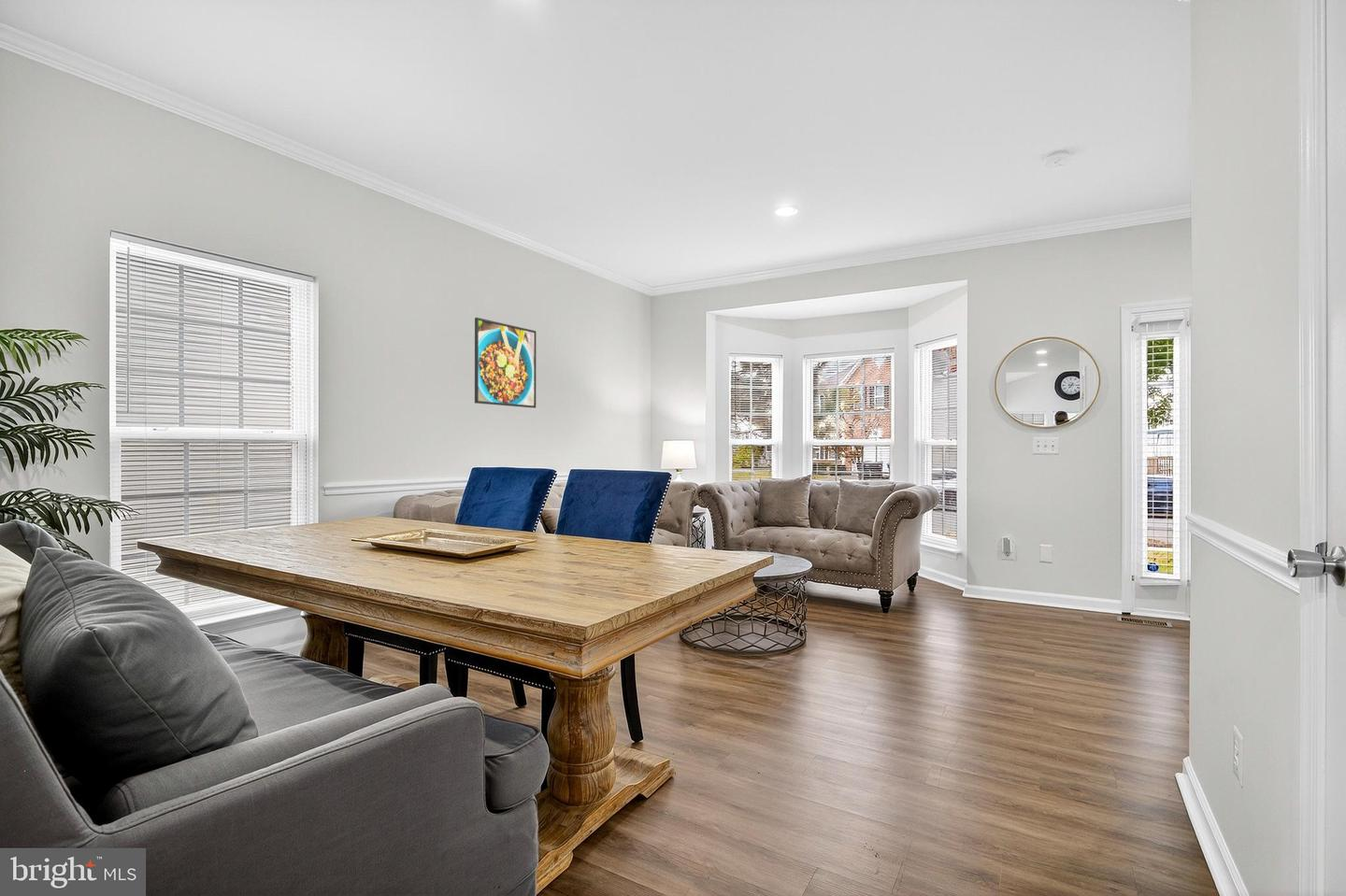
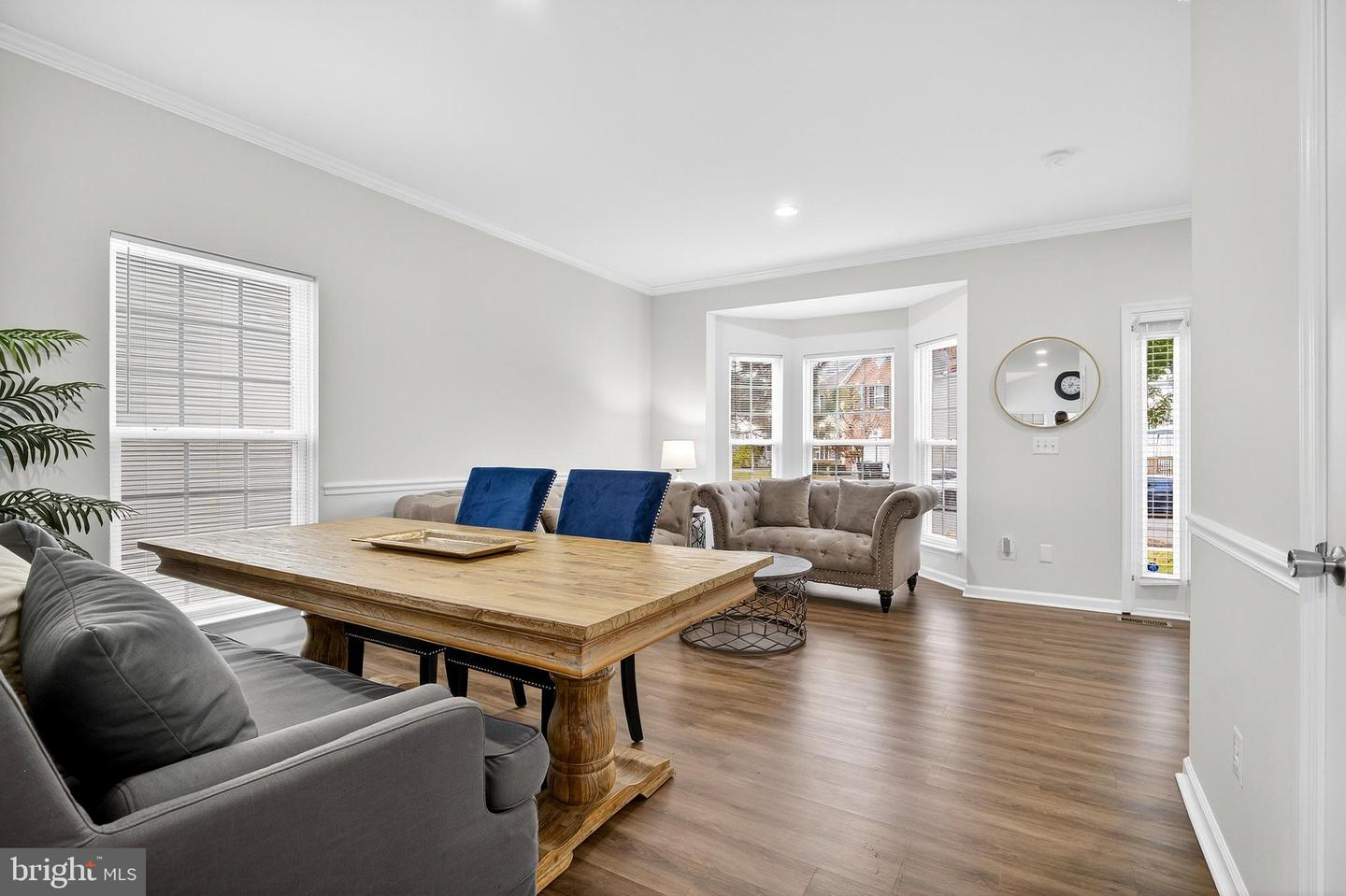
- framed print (507, 364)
